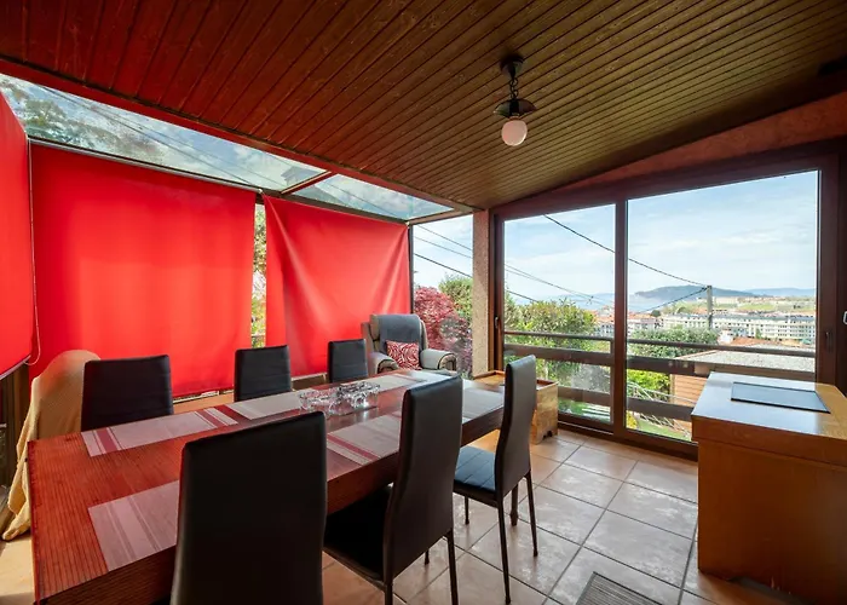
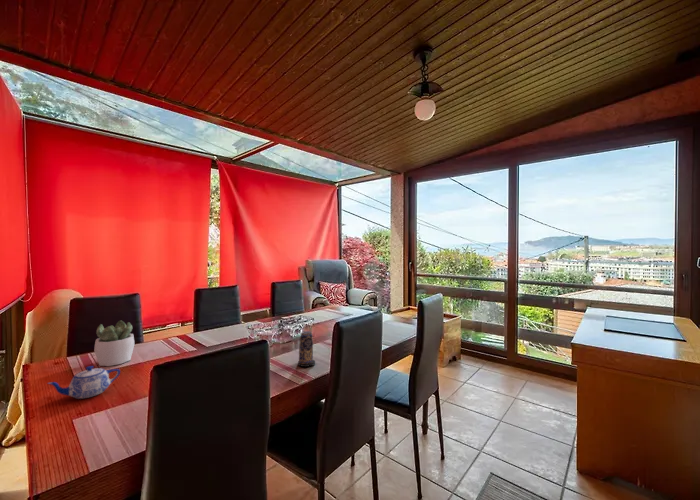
+ candle (306, 348)
+ succulent plant (115, 342)
+ teapot (86, 380)
